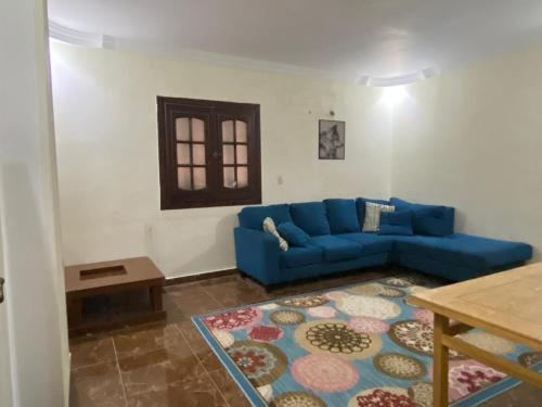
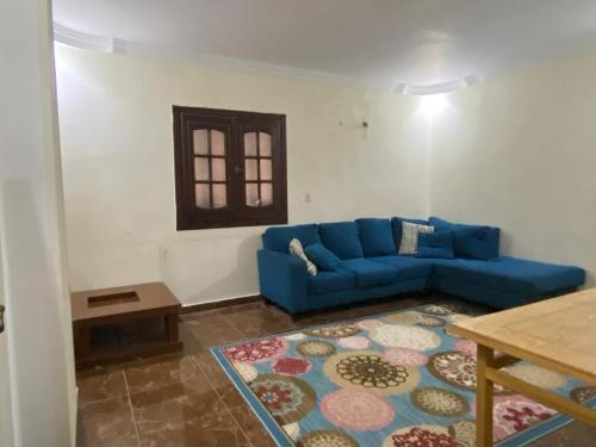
- wall art (332, 140)
